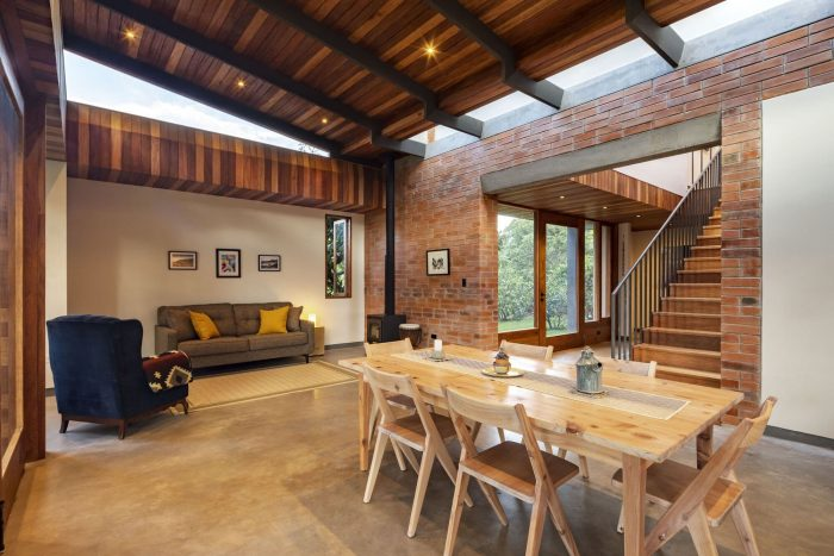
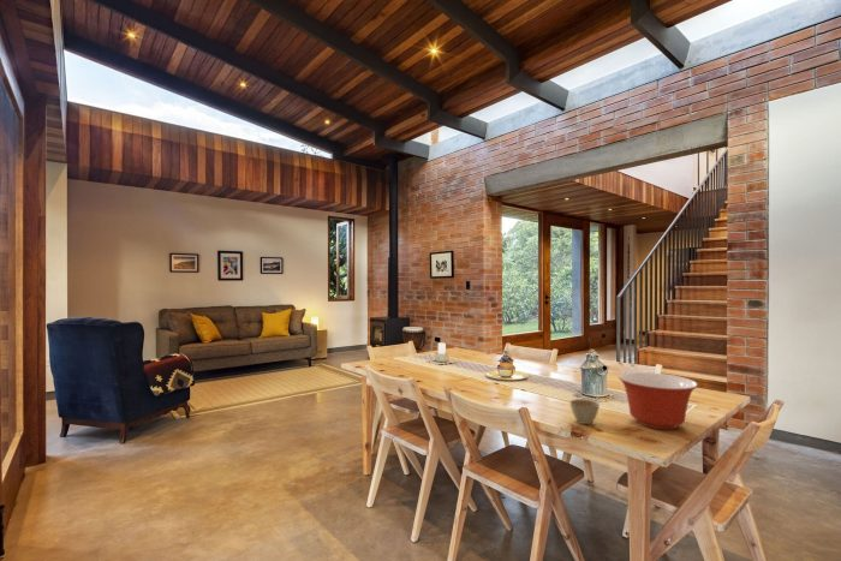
+ flower pot (584, 412)
+ mixing bowl (656, 401)
